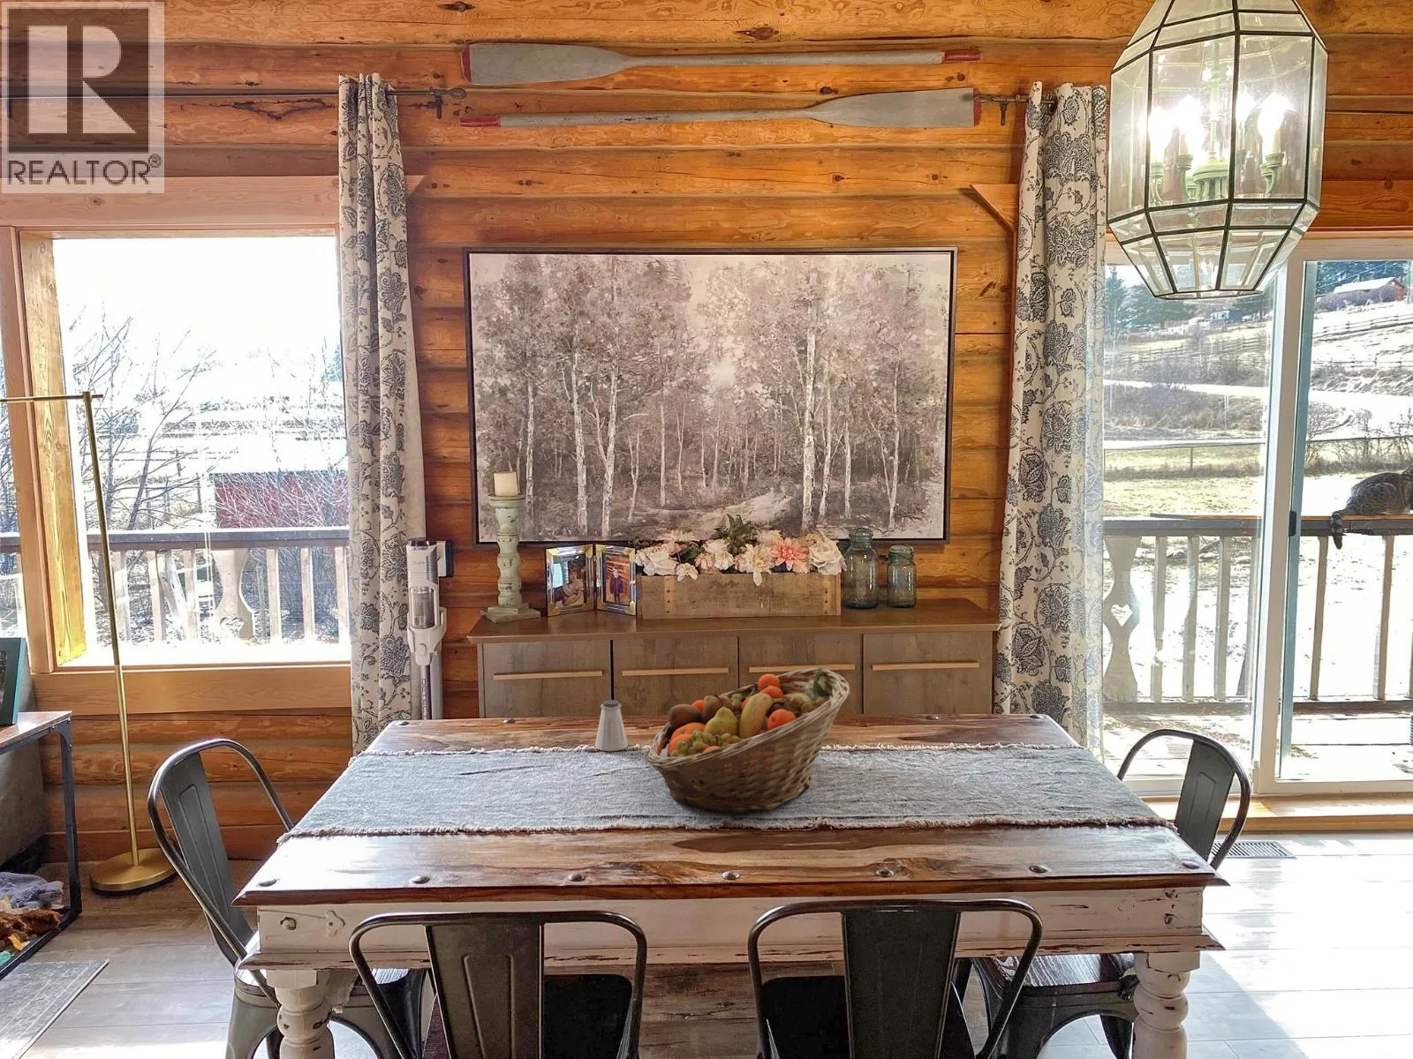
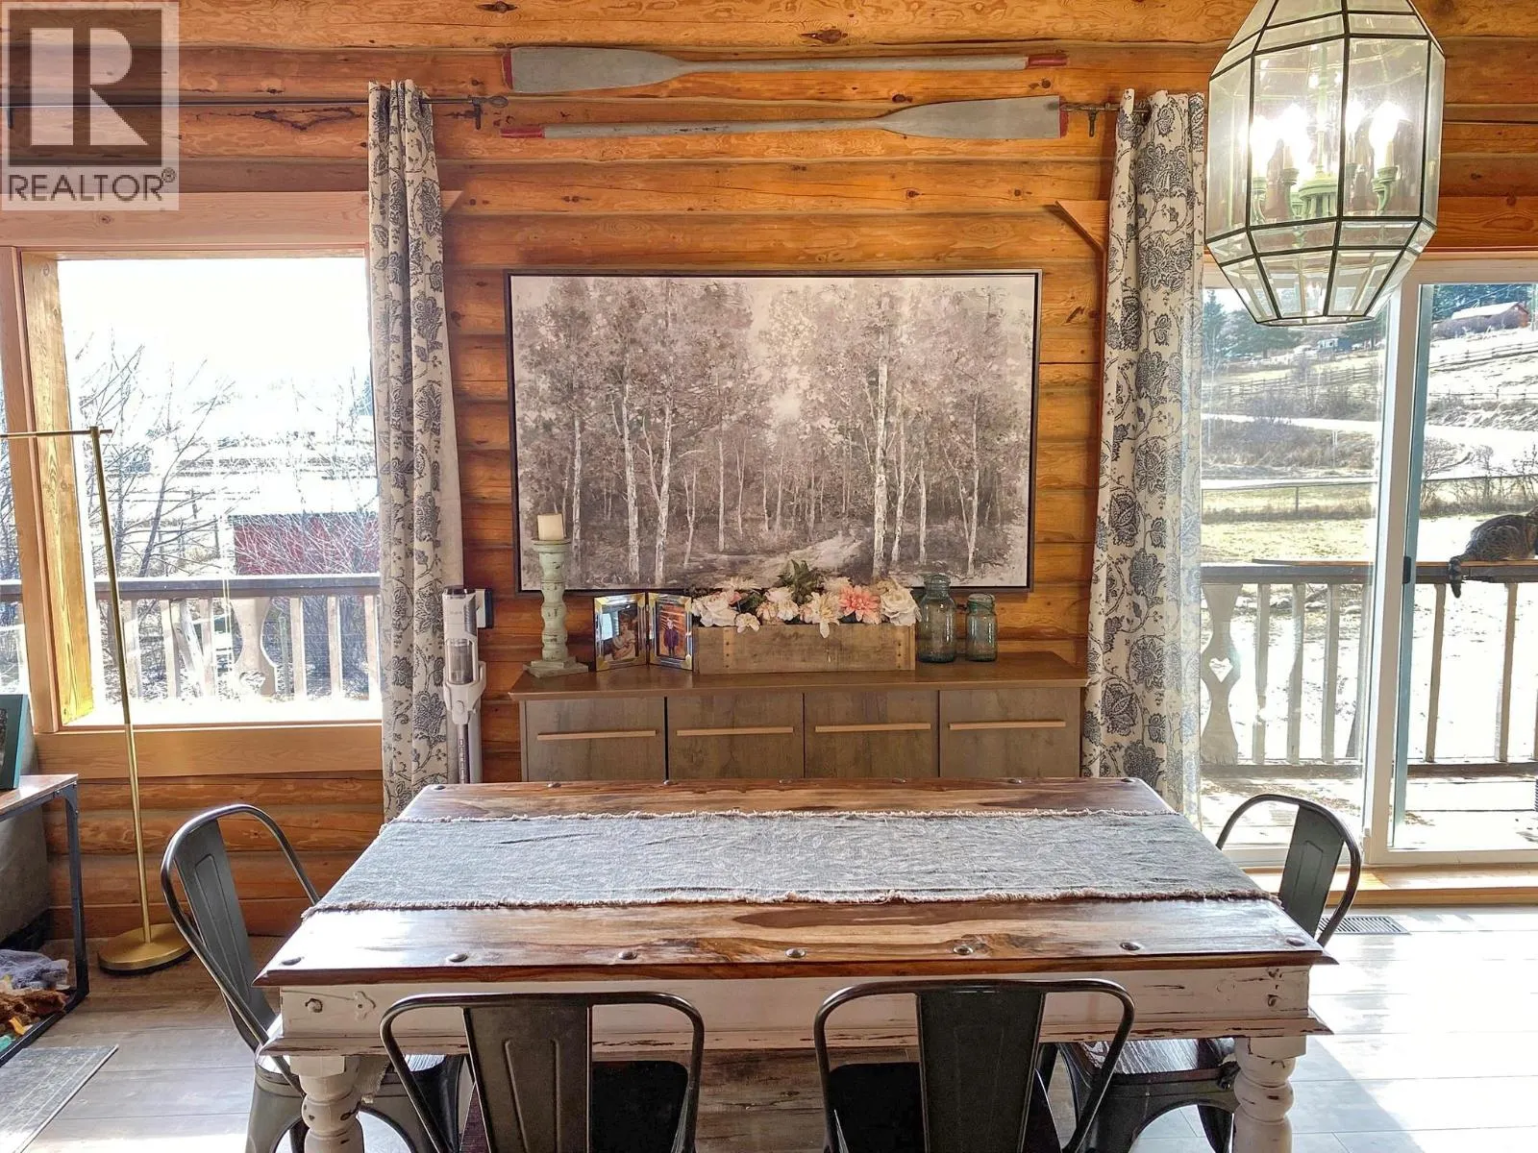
- saltshaker (611, 724)
- fruit basket (749, 732)
